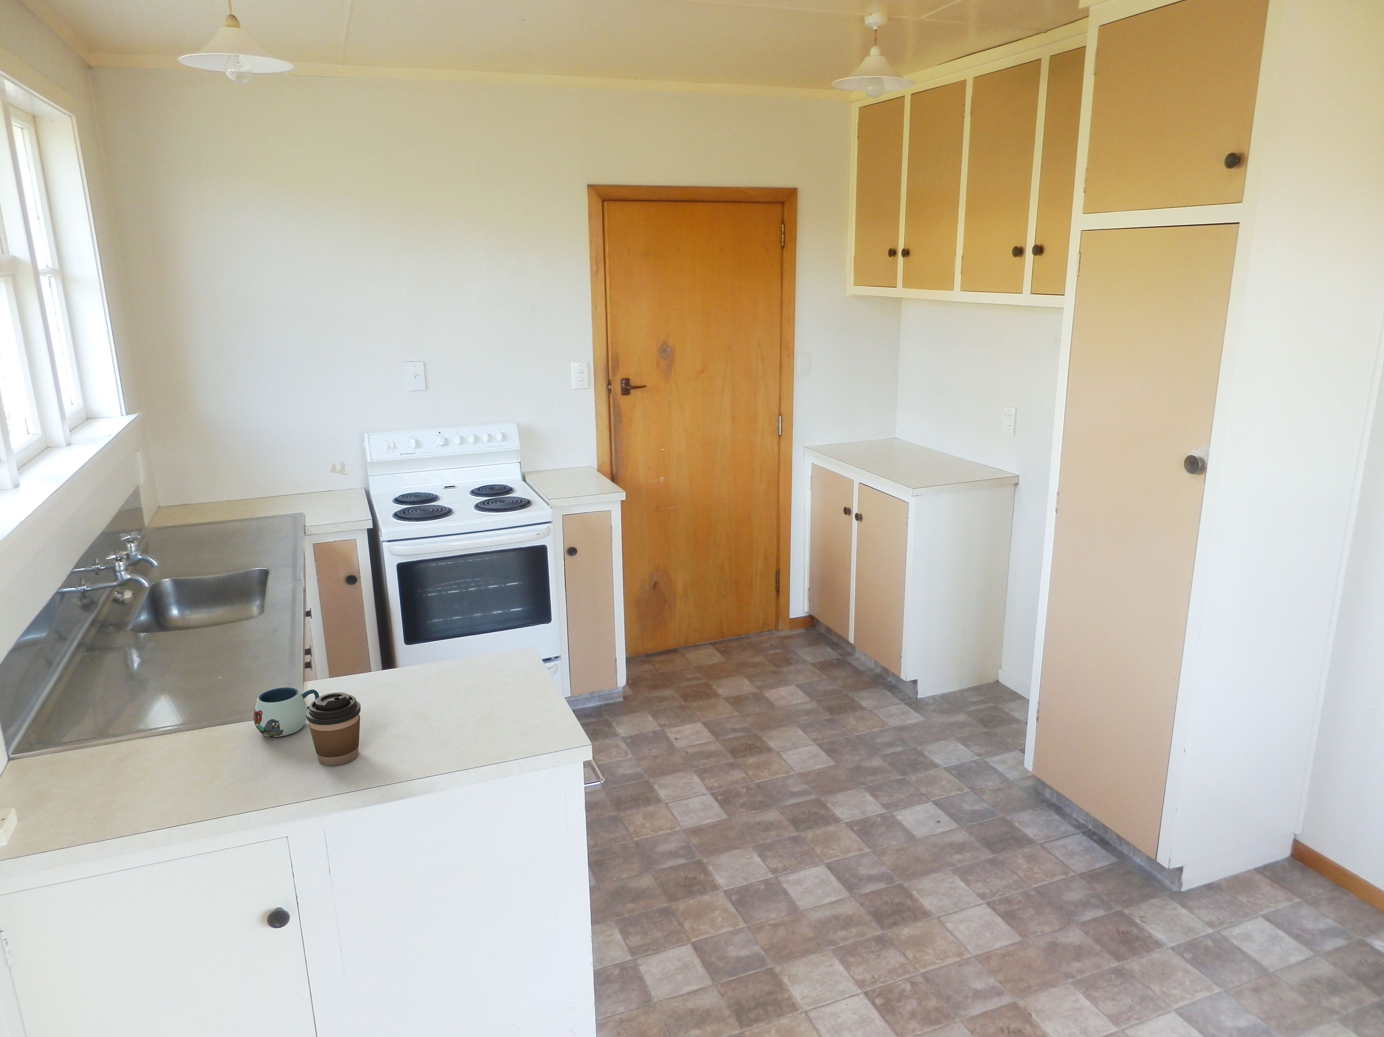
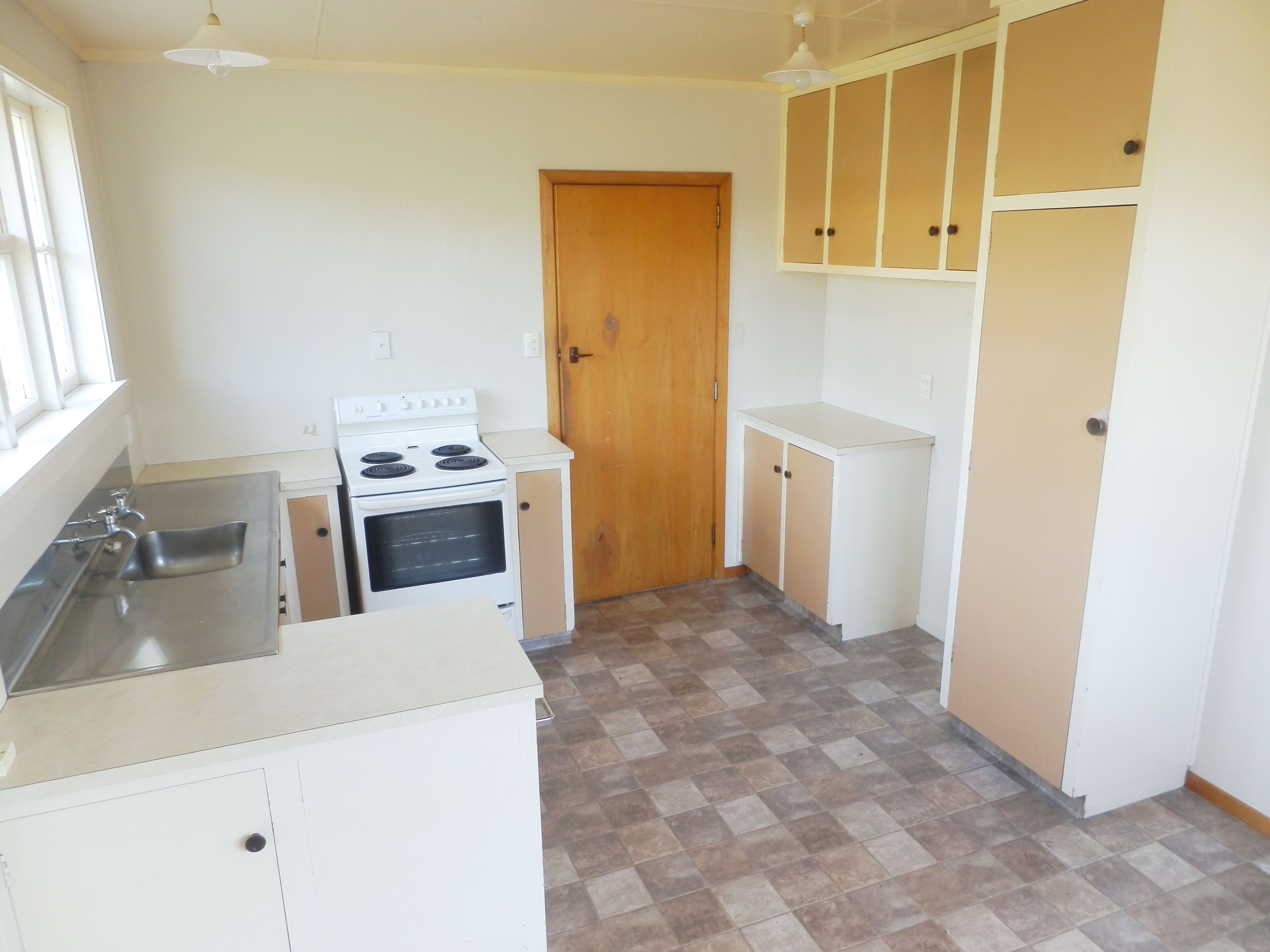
- coffee cup (336, 725)
- mug (288, 710)
